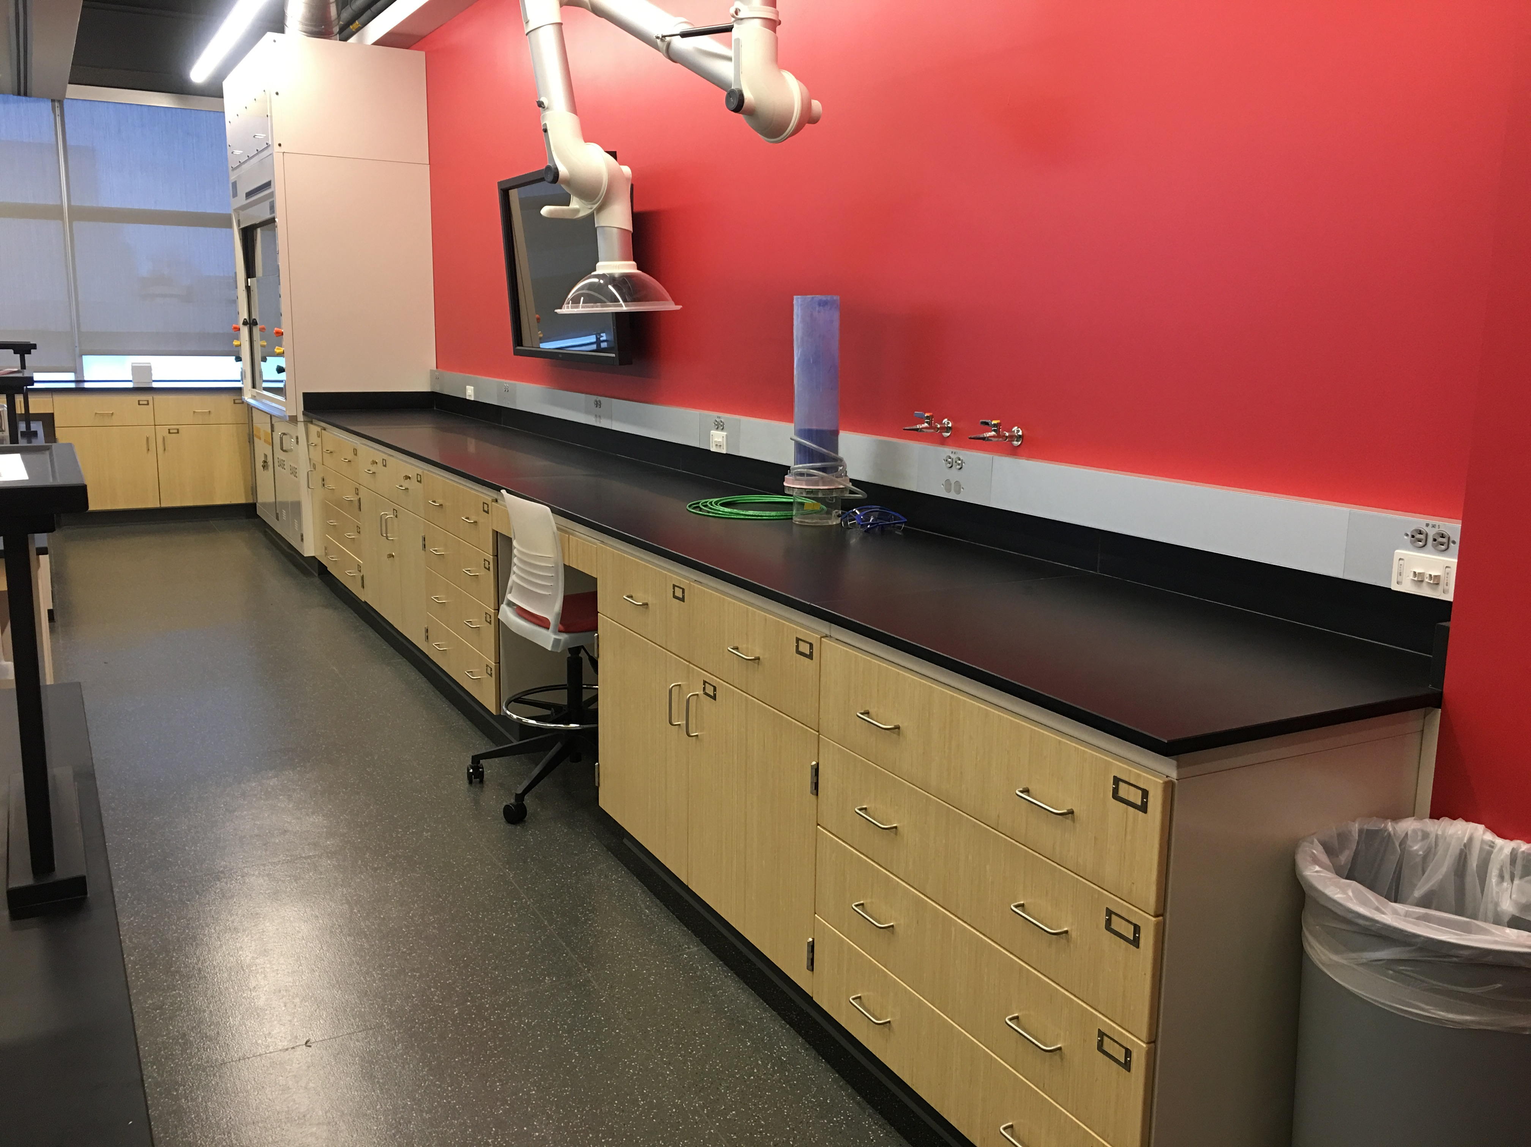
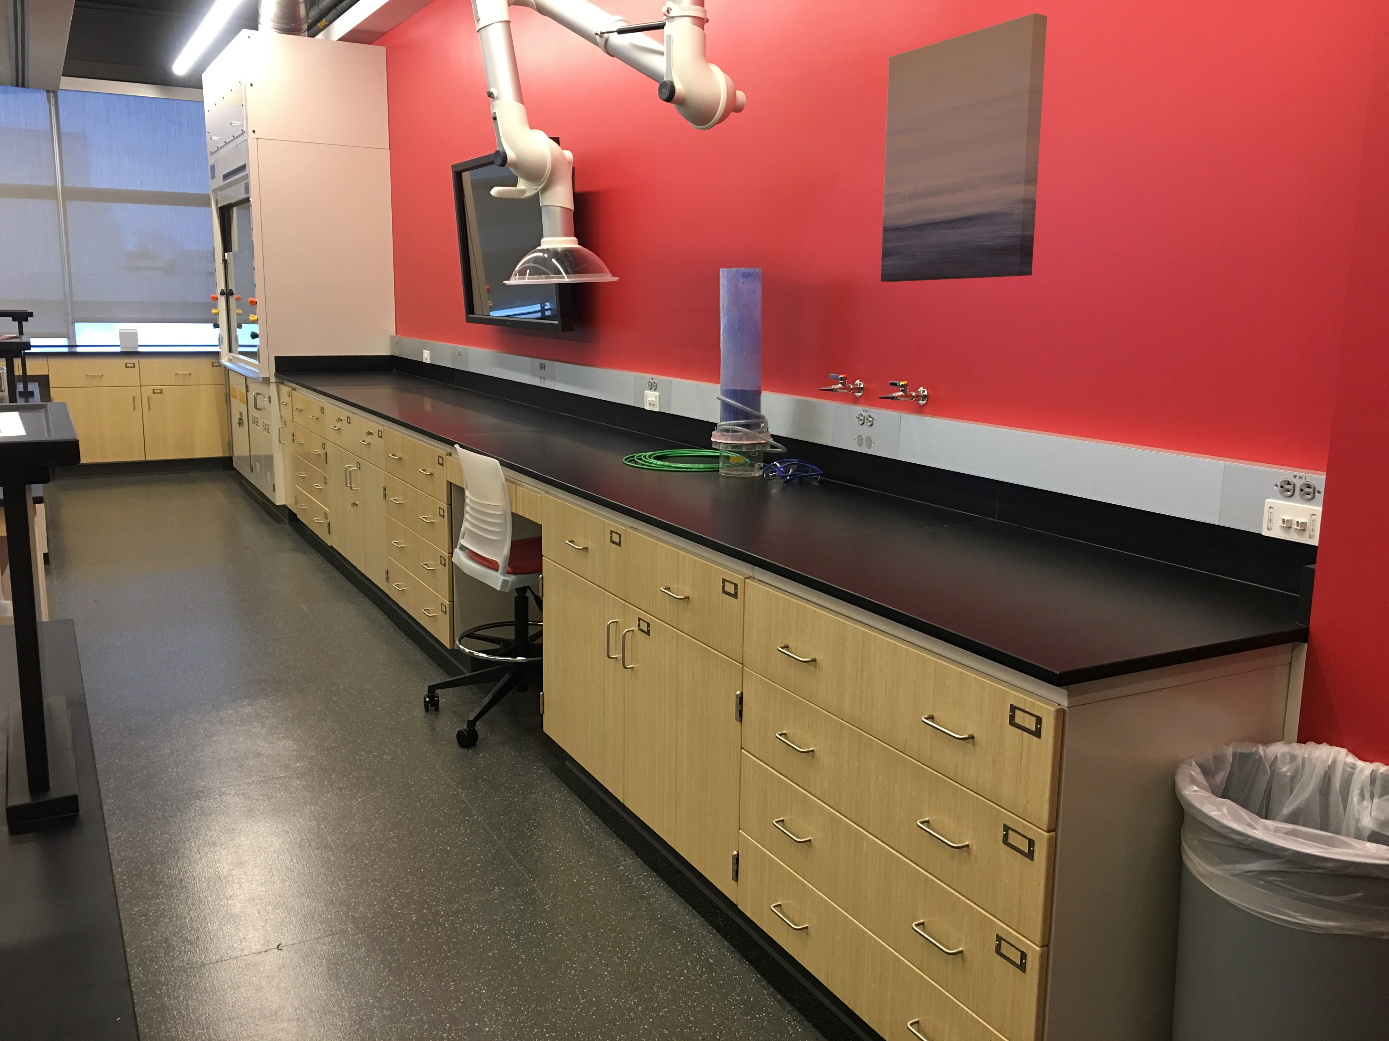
+ wall art (956, 160)
